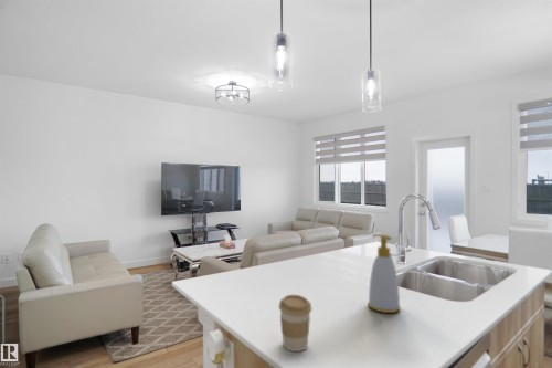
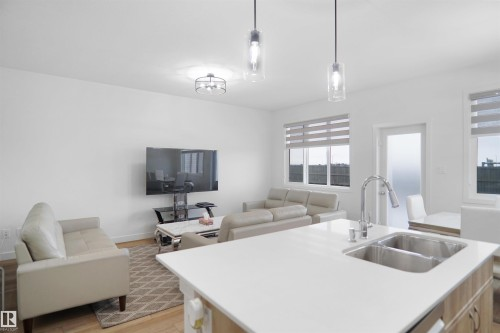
- coffee cup (295, 322)
- soap bottle (383, 271)
